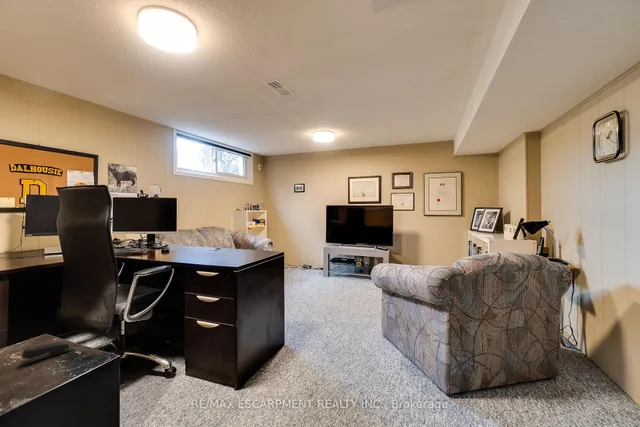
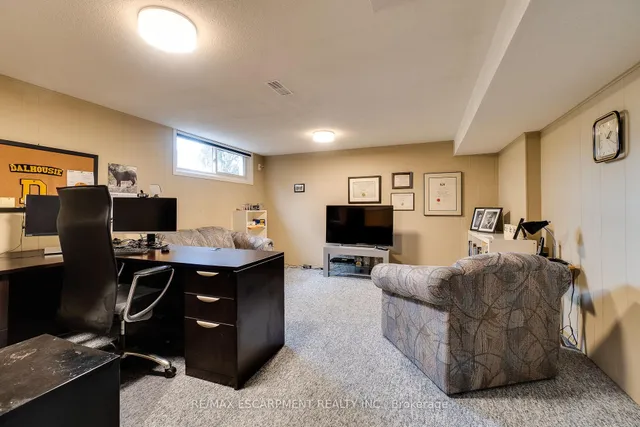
- stapler (47, 349)
